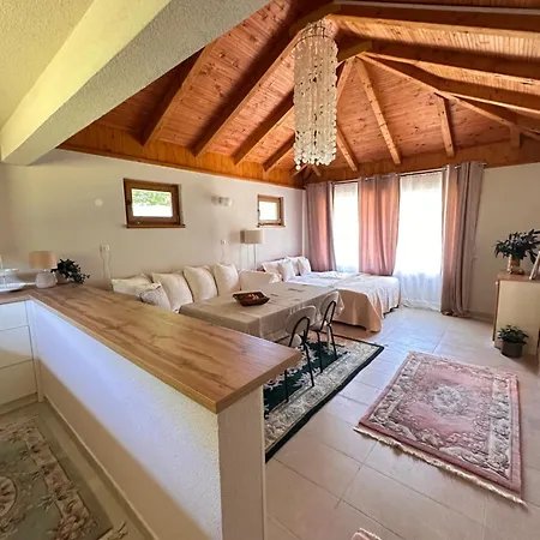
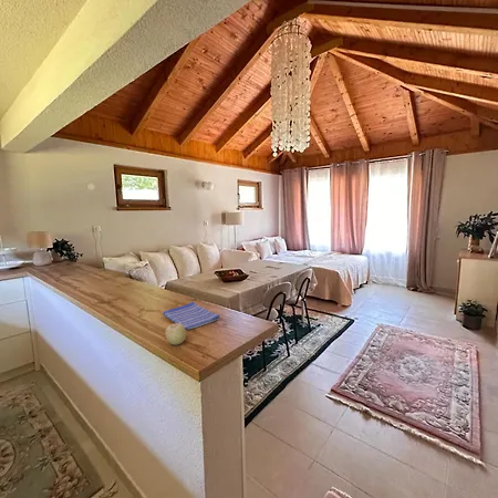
+ dish towel (190, 314)
+ fruit (175, 332)
